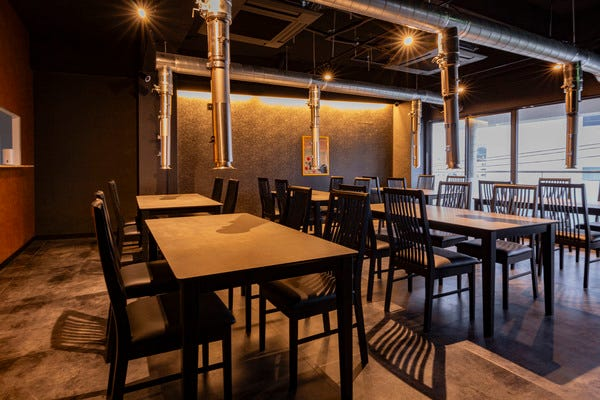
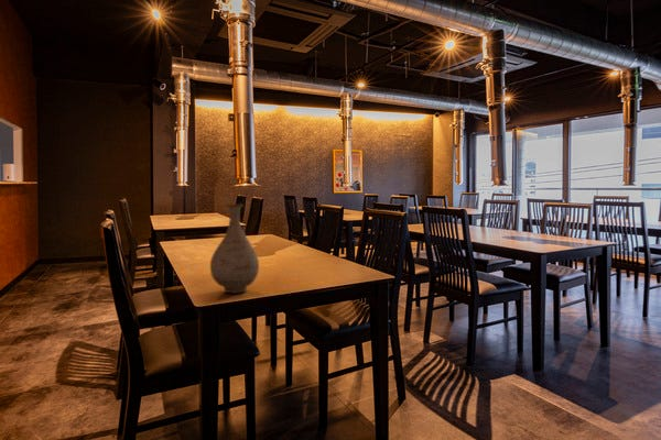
+ vase (235, 248)
